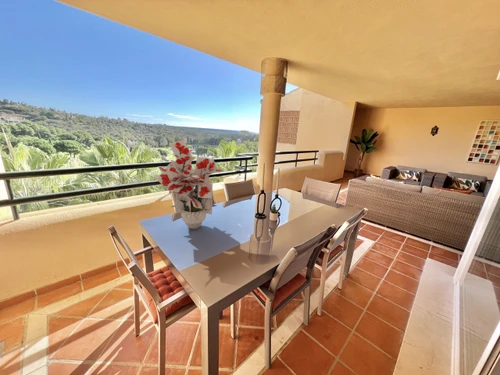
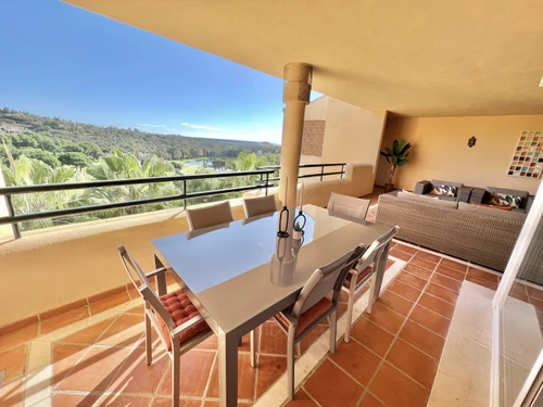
- bouquet (192, 186)
